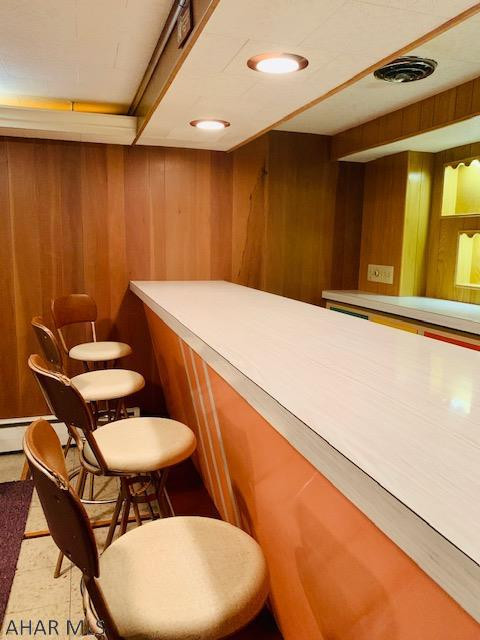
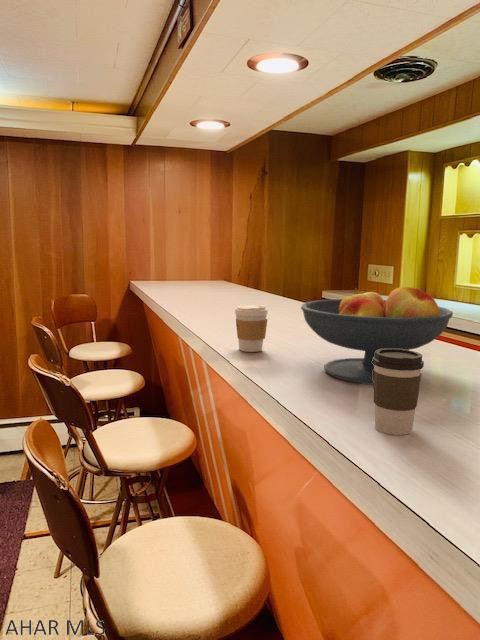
+ coffee cup (395, 391)
+ coffee cup (250, 327)
+ fruit bowl (373, 328)
